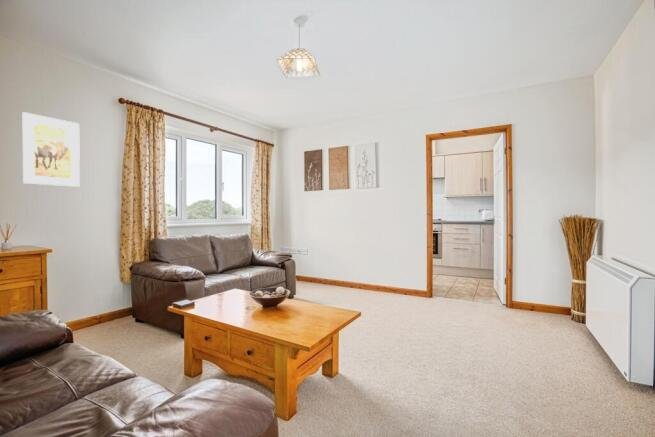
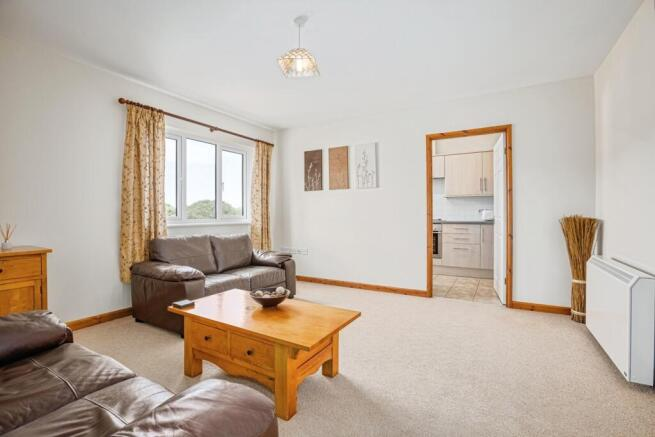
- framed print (52, 151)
